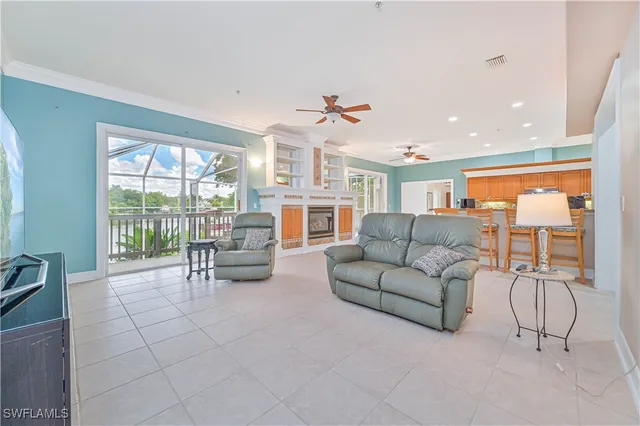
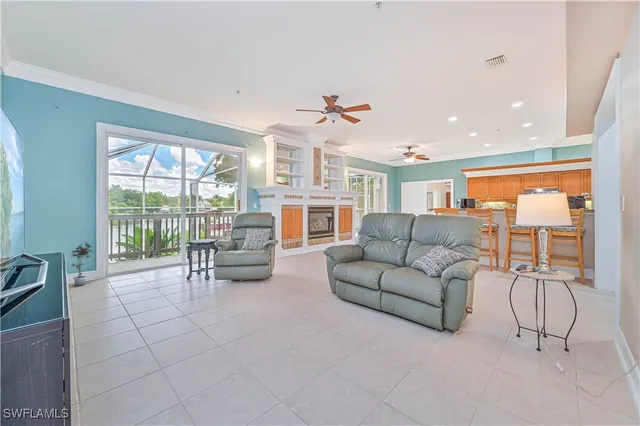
+ potted plant (80, 264)
